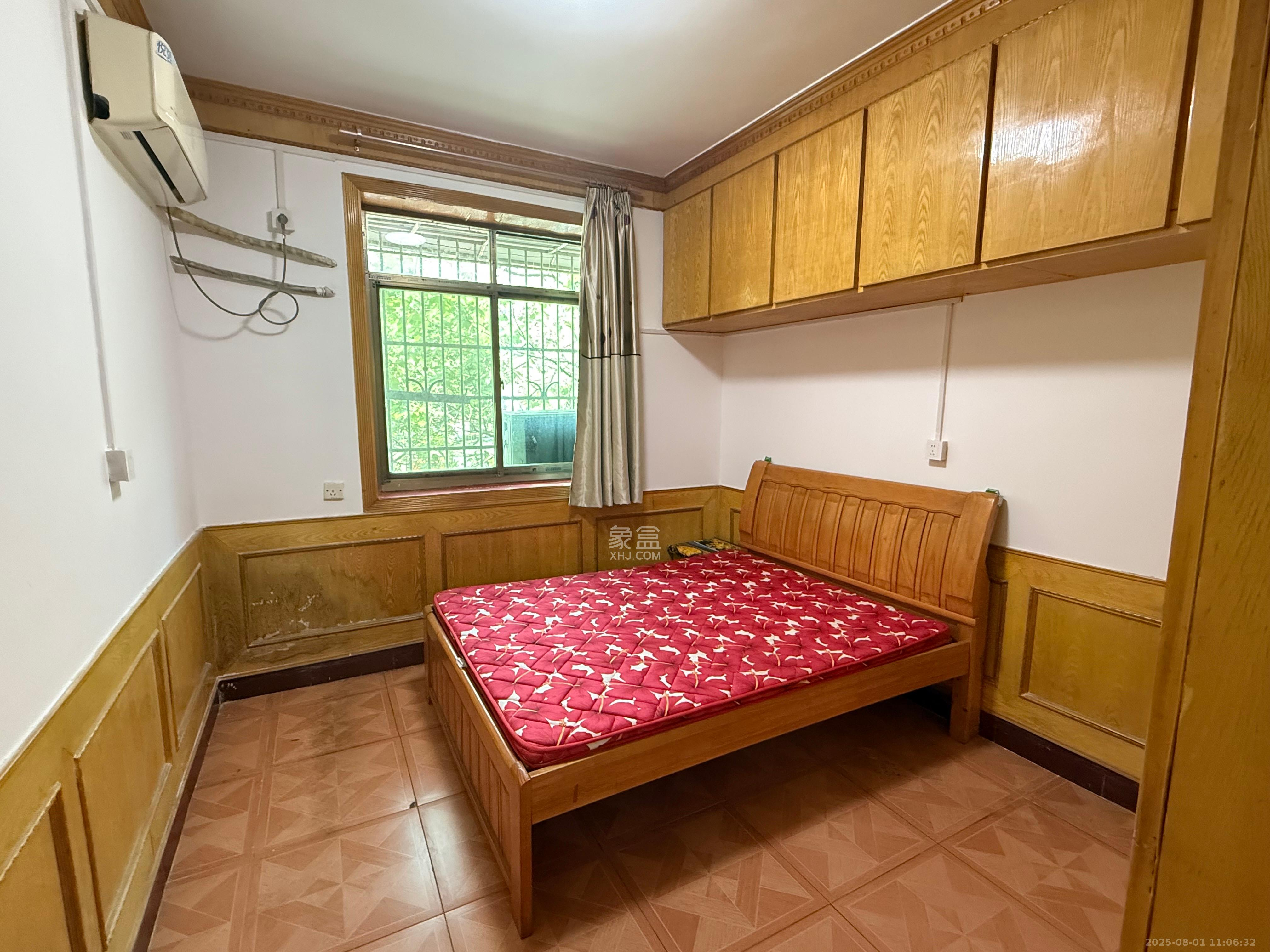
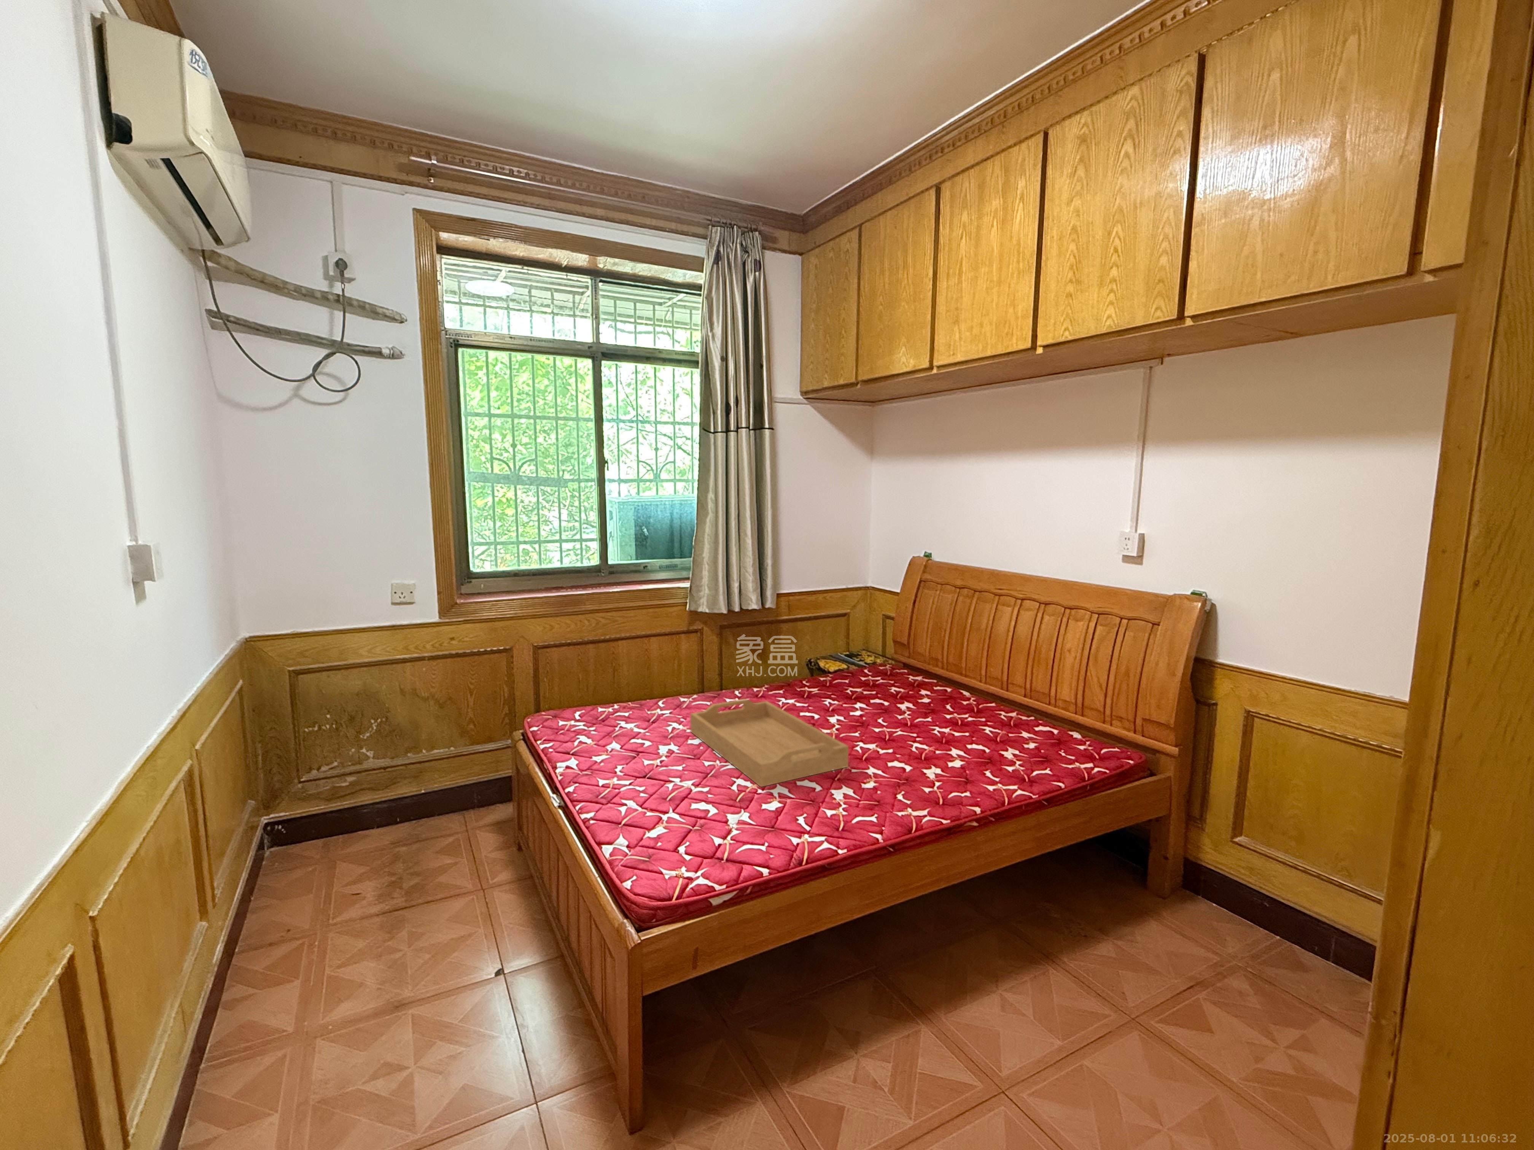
+ serving tray (763, 736)
